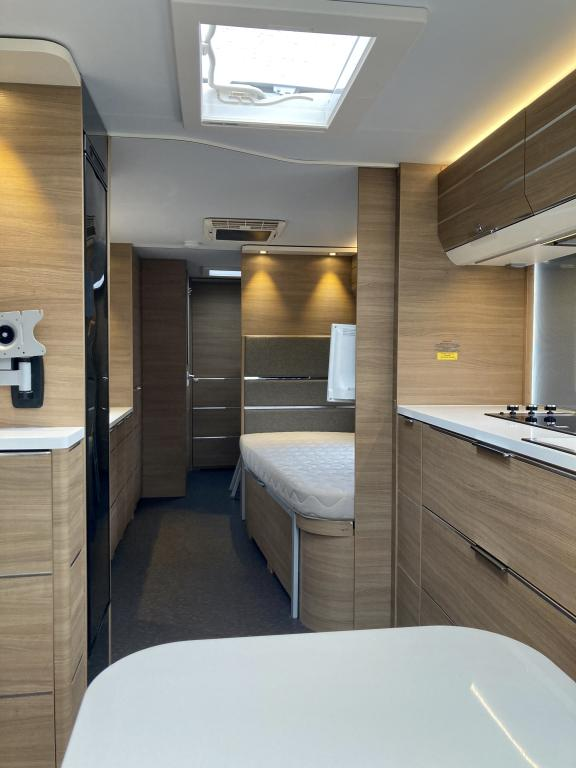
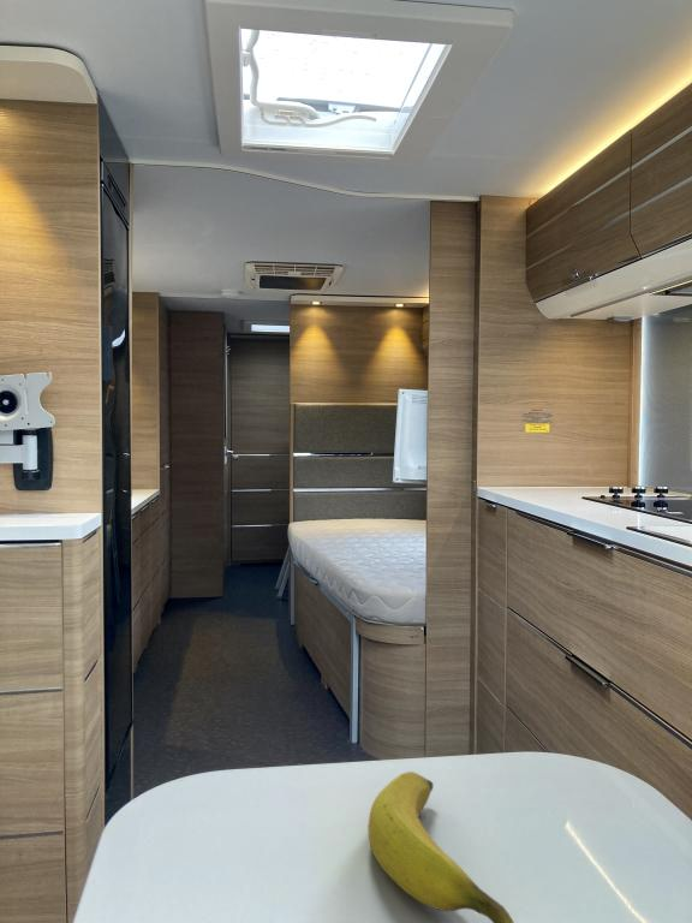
+ banana (428, 839)
